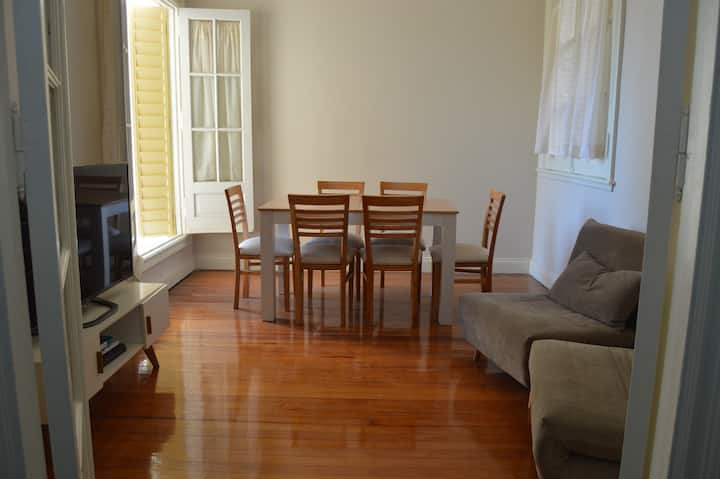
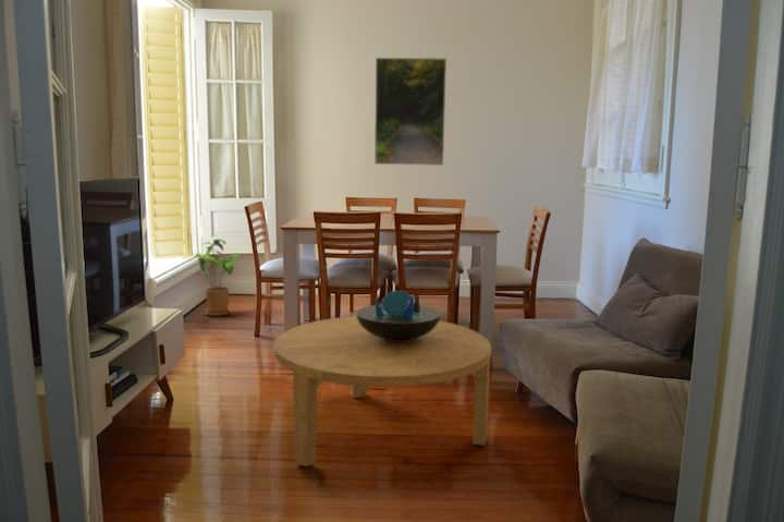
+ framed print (409, 111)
+ coffee table (382, 386)
+ house plant (220, 277)
+ decorative bowl (397, 313)
